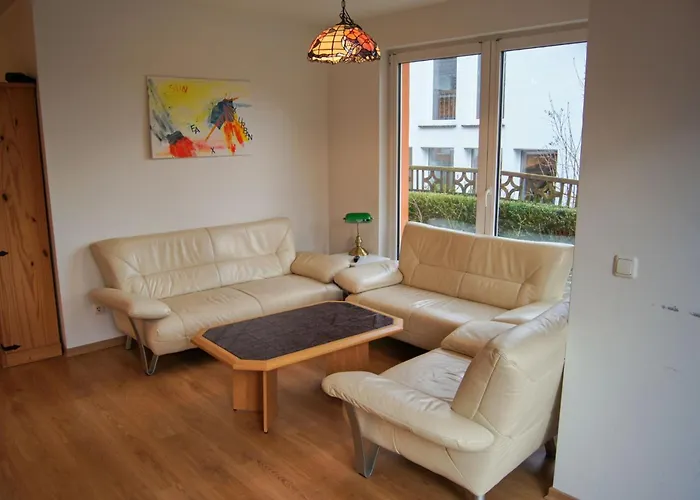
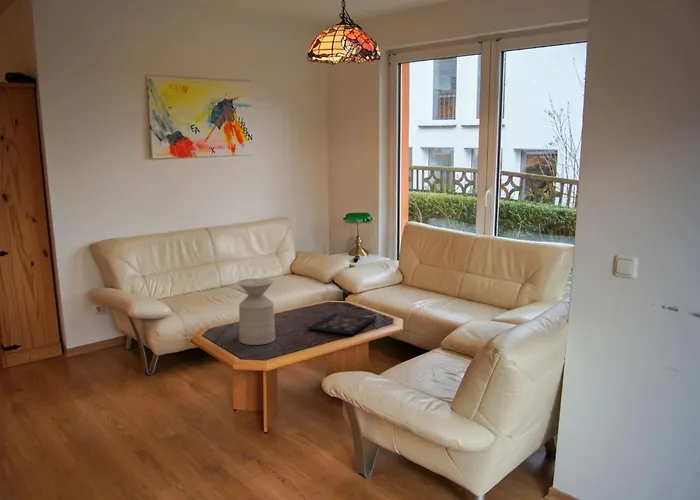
+ decorative tray (342, 323)
+ side table (256, 310)
